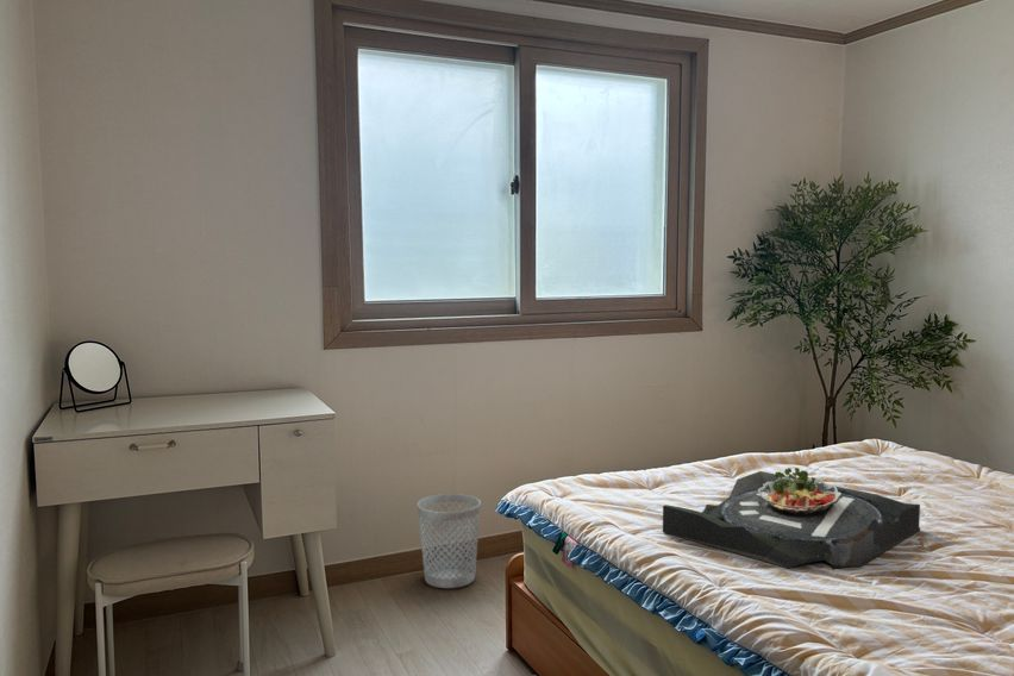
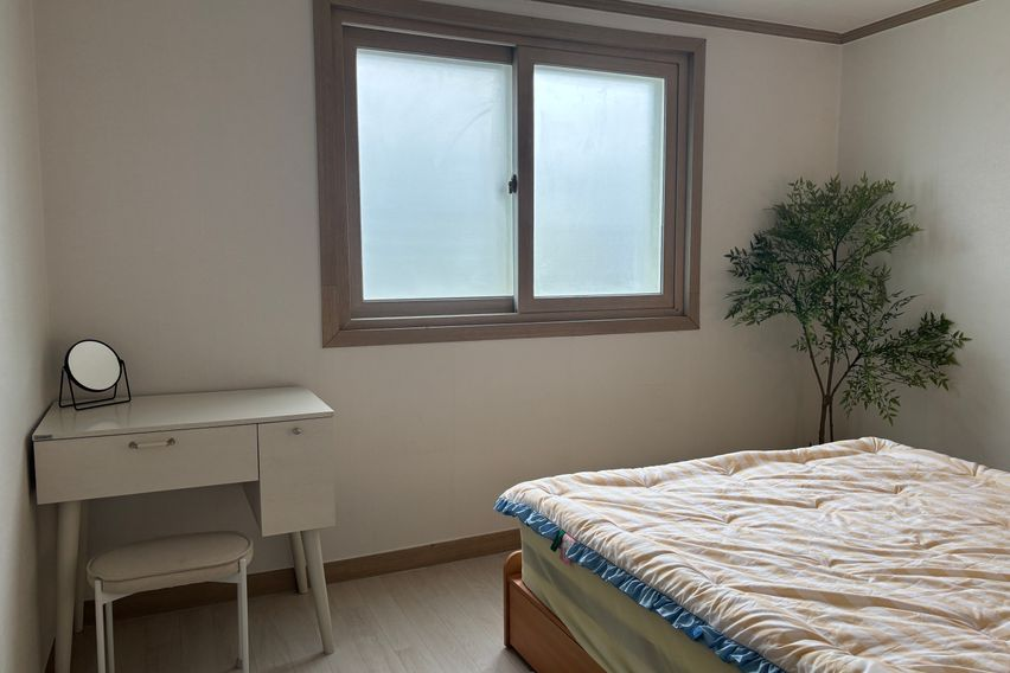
- serving tray (793, 500)
- wastebasket (449, 540)
